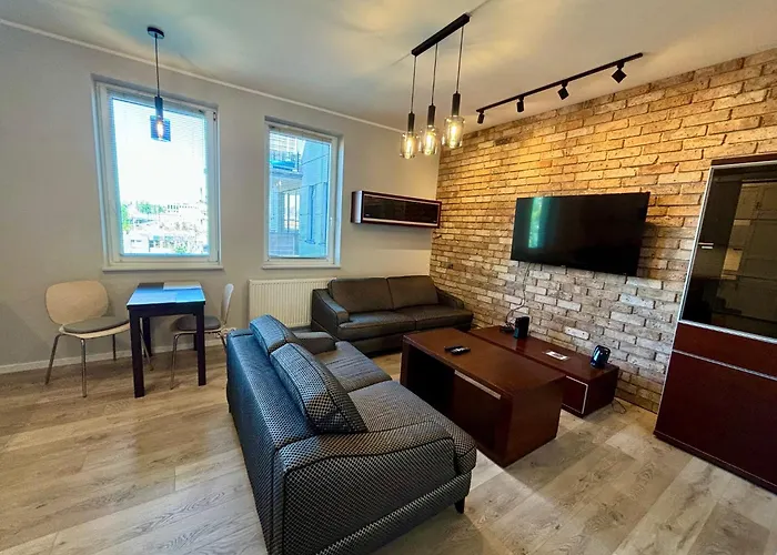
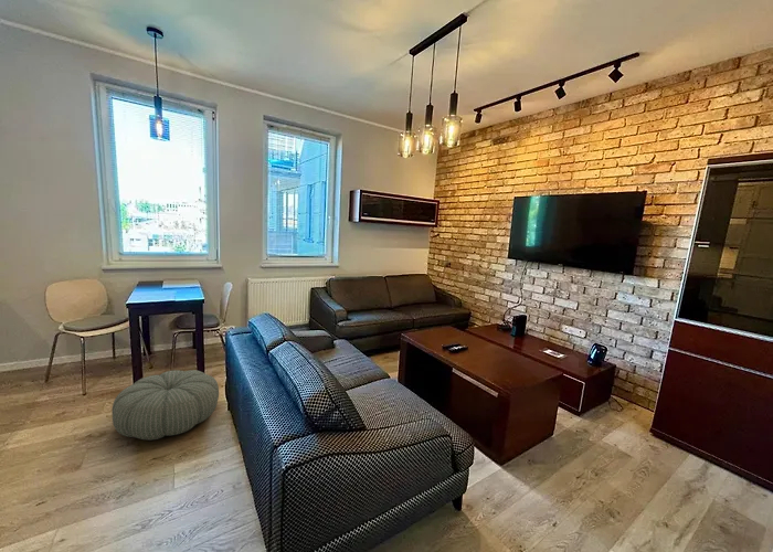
+ pouf (169, 401)
